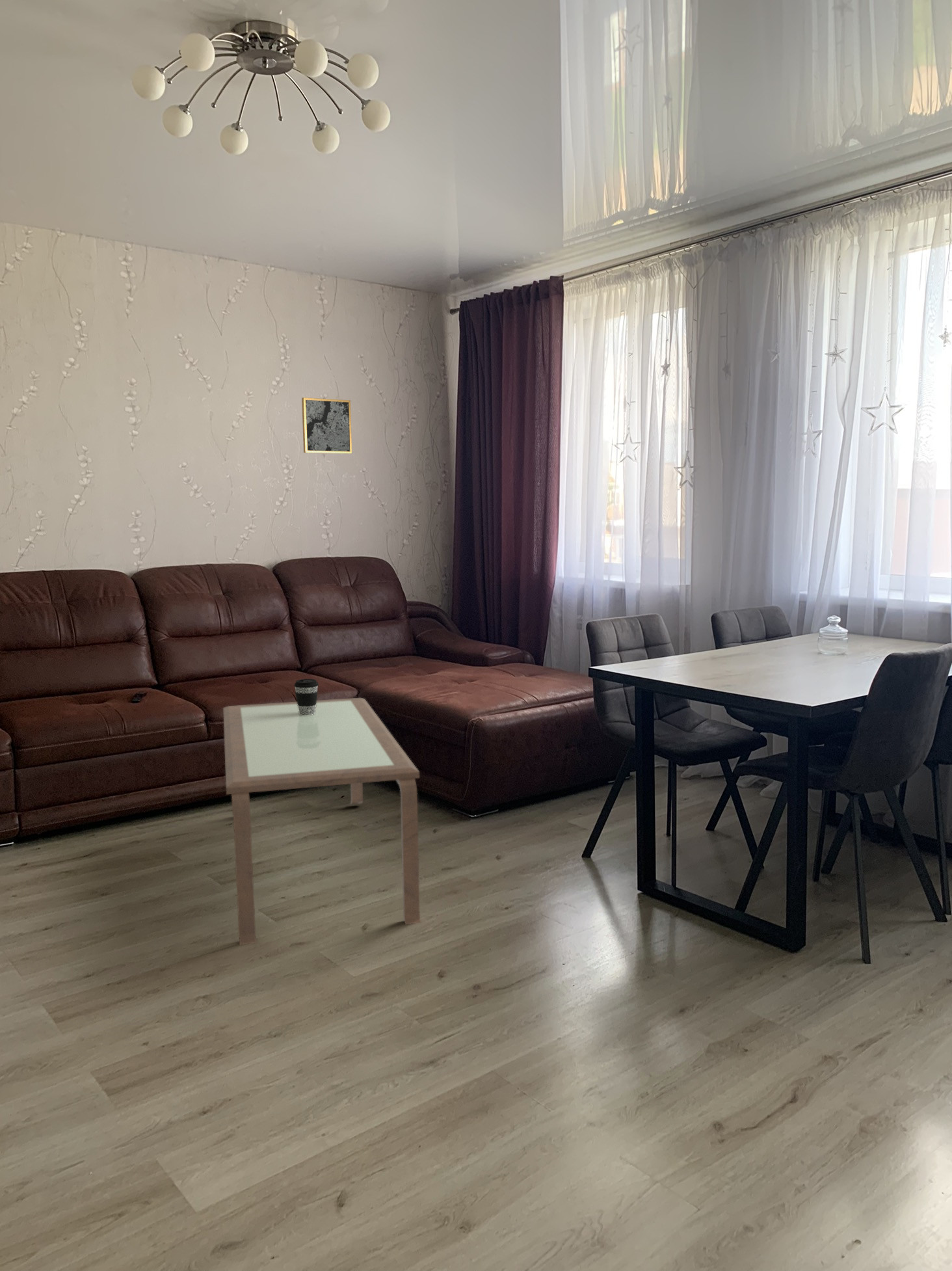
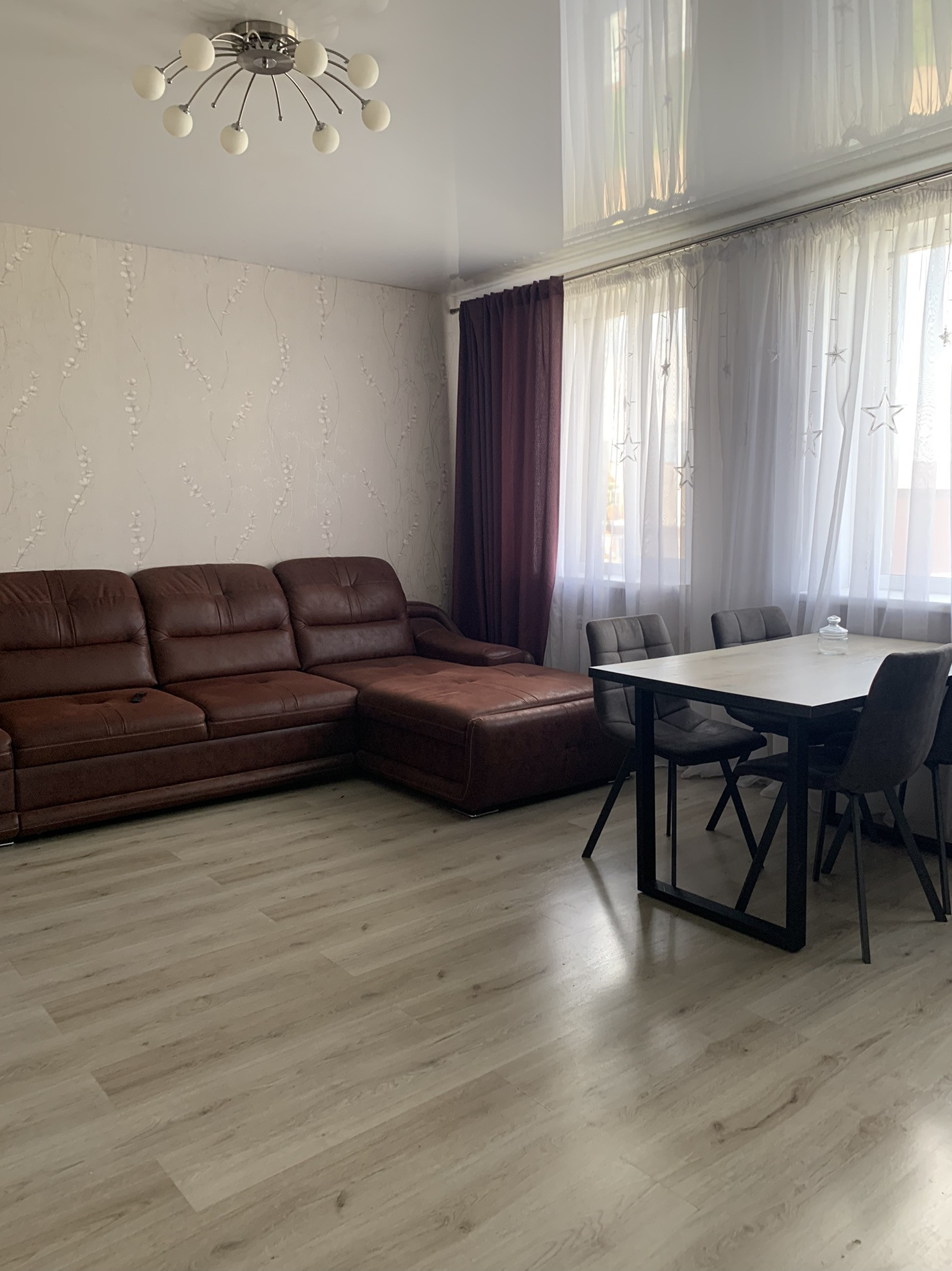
- wall art (327, 426)
- coffee table (309, 787)
- coffee cup (306, 697)
